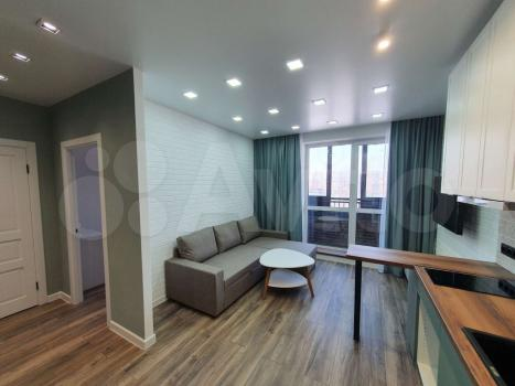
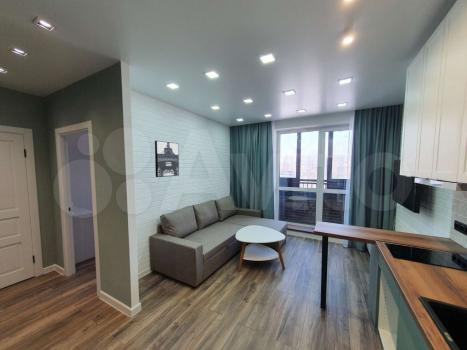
+ wall art (167, 159)
